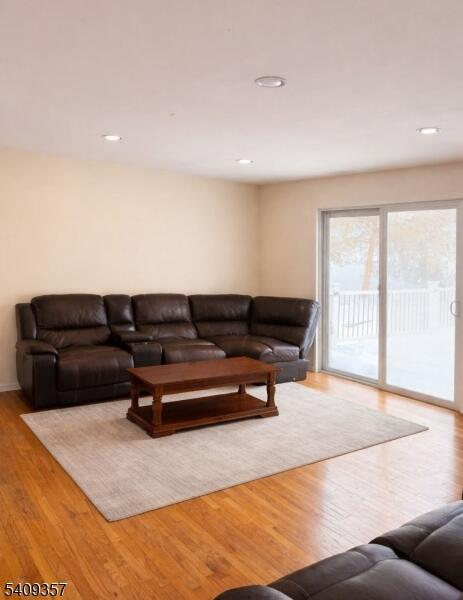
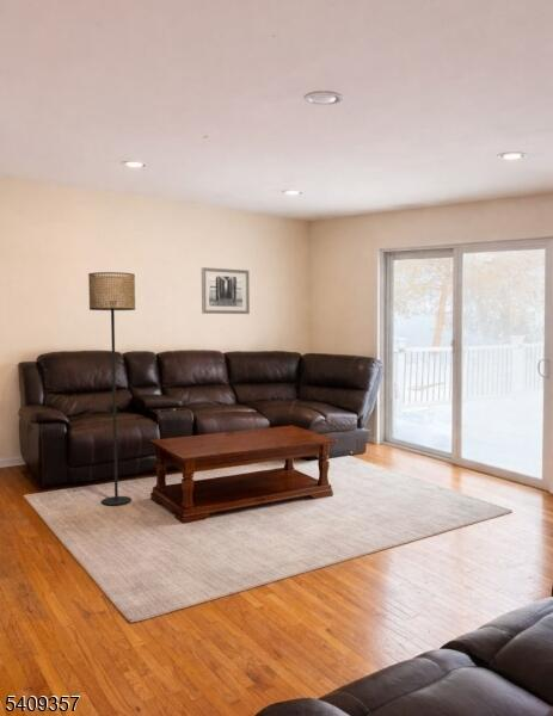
+ floor lamp (113, 388)
+ wall art (226, 291)
